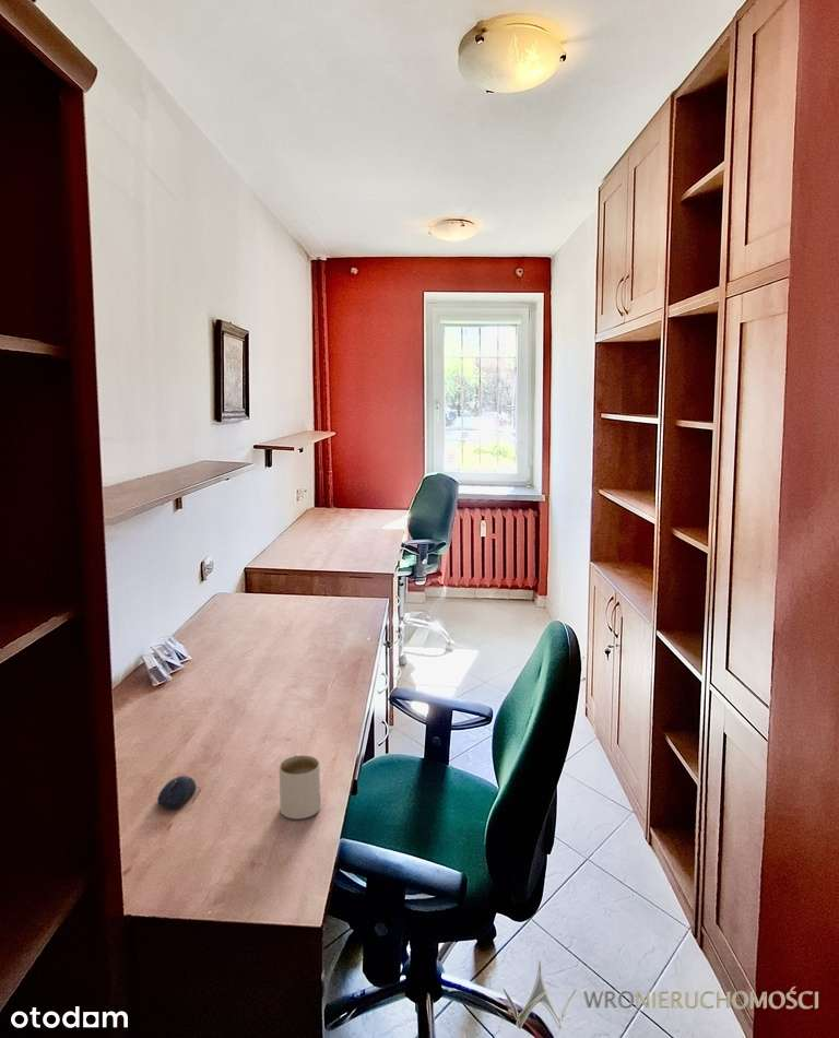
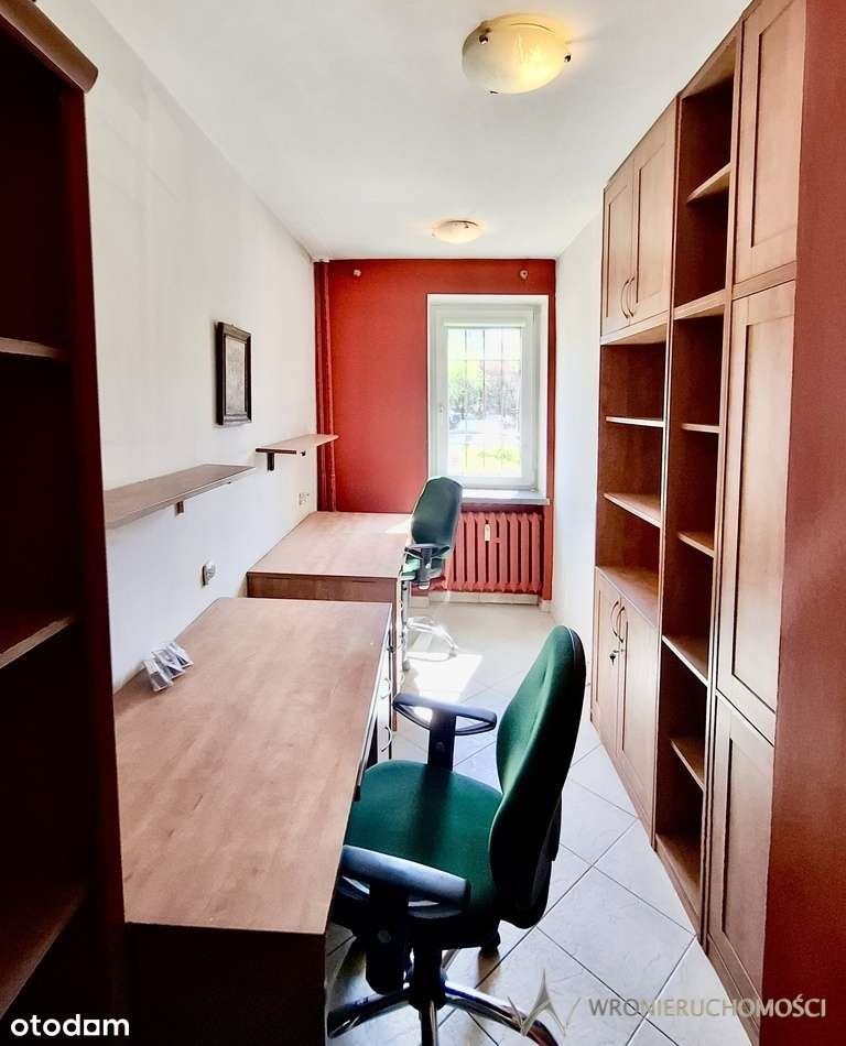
- computer mouse (177, 788)
- mug (298, 781)
